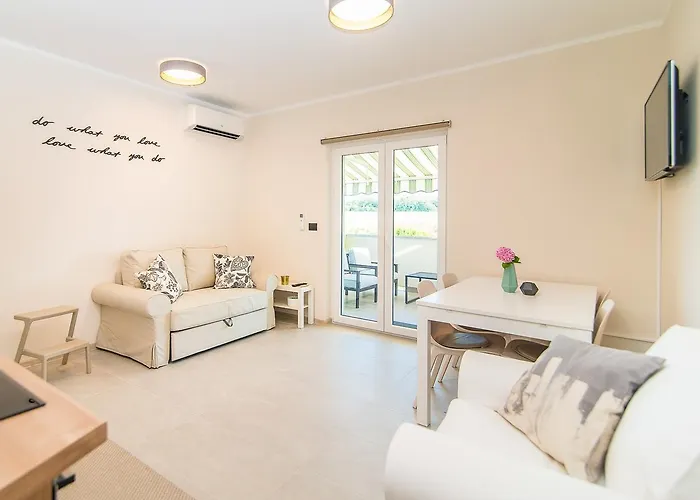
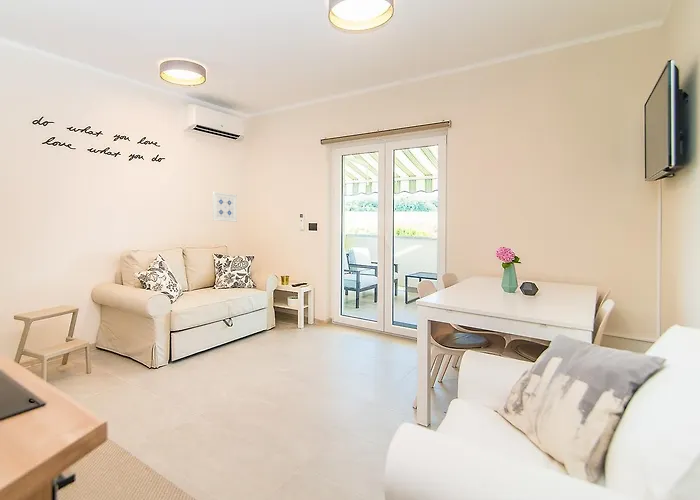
+ wall art (224, 207)
